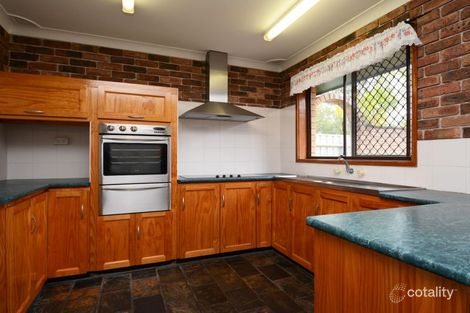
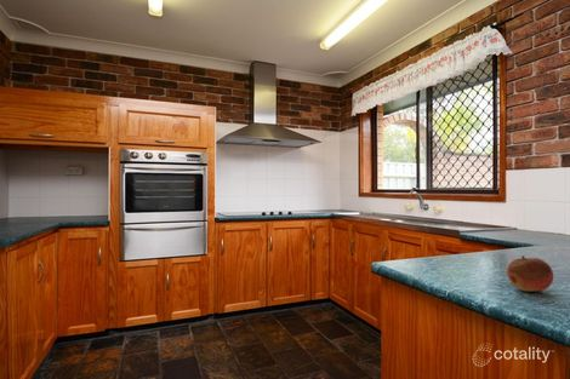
+ fruit (529, 272)
